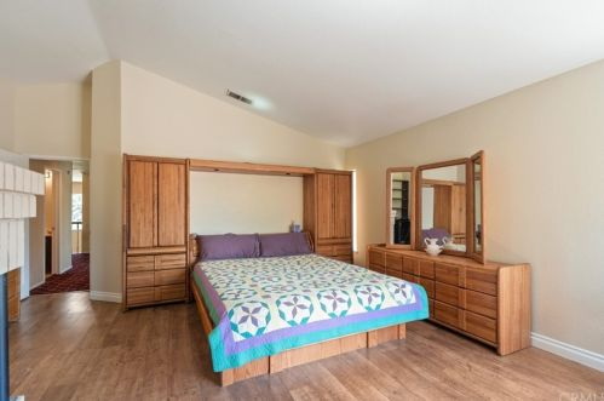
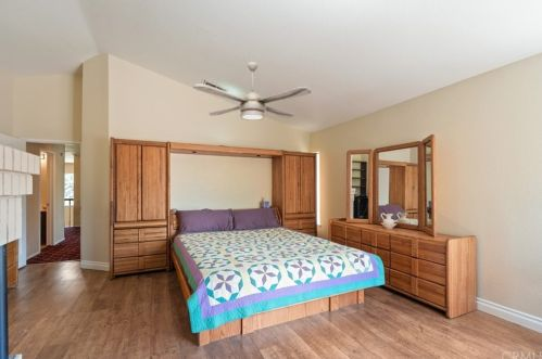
+ ceiling fan (252, 90)
